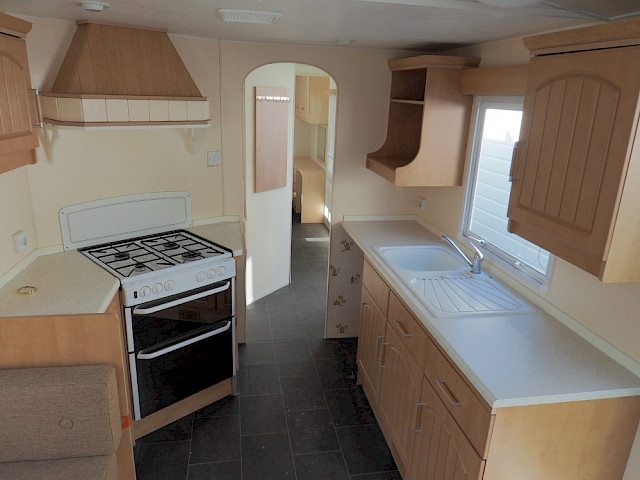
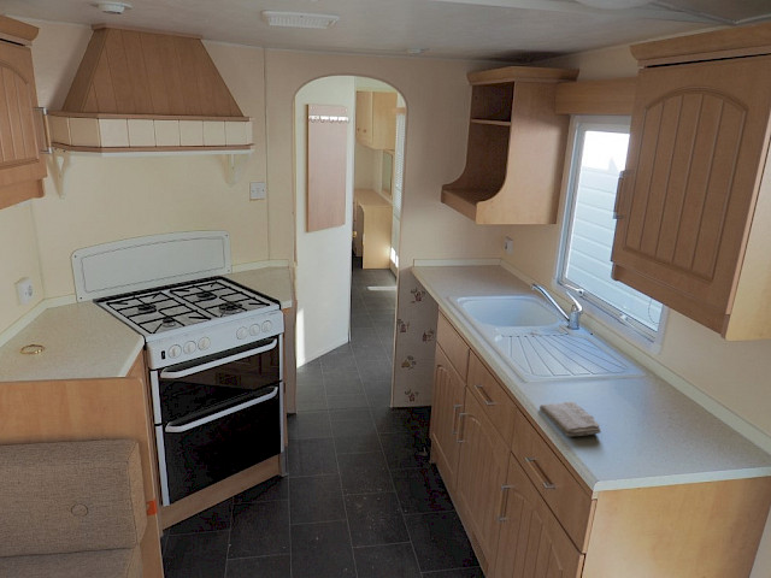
+ washcloth (570, 417)
